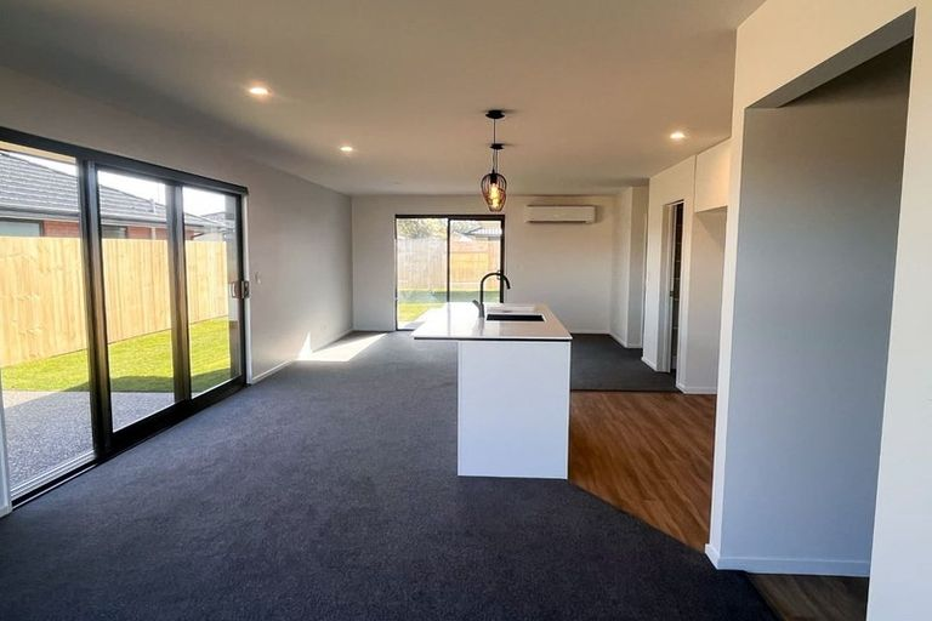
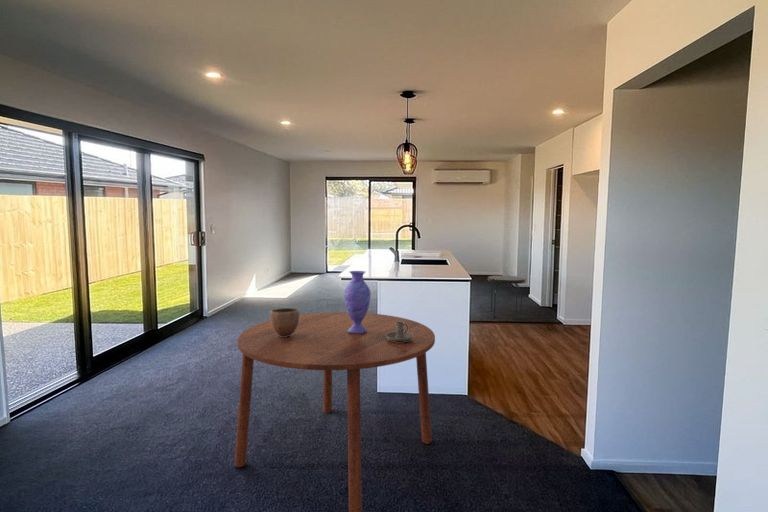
+ candle holder (401, 330)
+ side table (516, 296)
+ vase (357, 301)
+ dining table (331, 393)
+ decorative bowl (285, 322)
